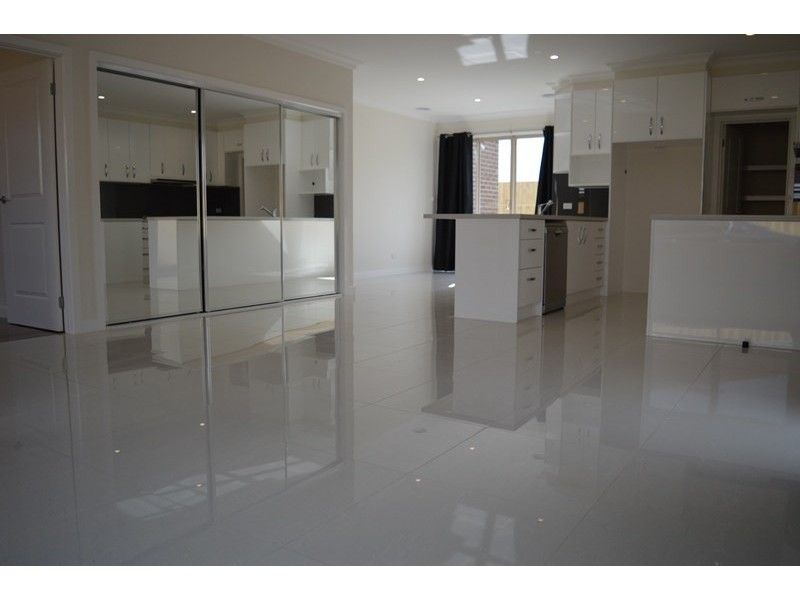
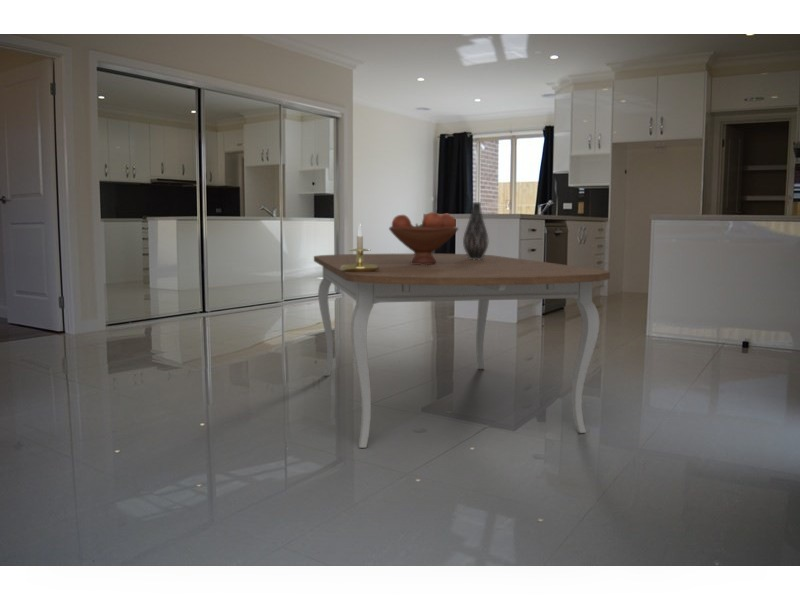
+ fruit bowl (423, 237)
+ candle holder (359, 246)
+ vase (475, 230)
+ dining table (435, 300)
